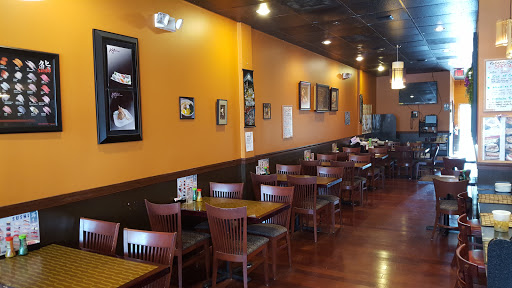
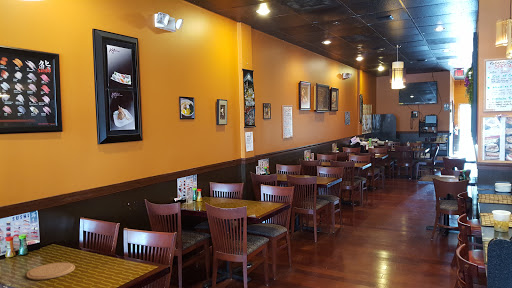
+ plate (51, 270)
